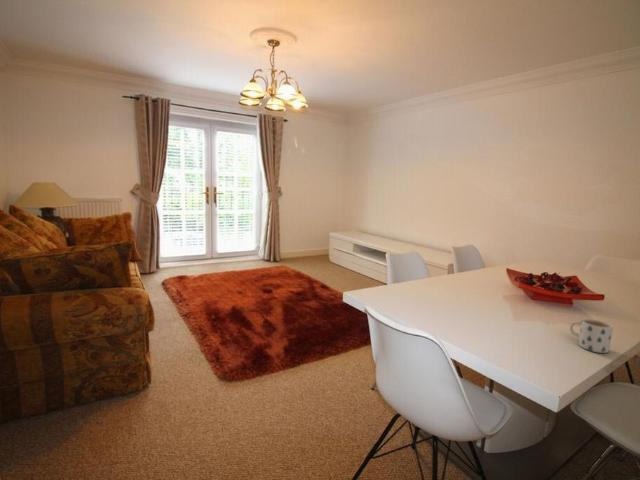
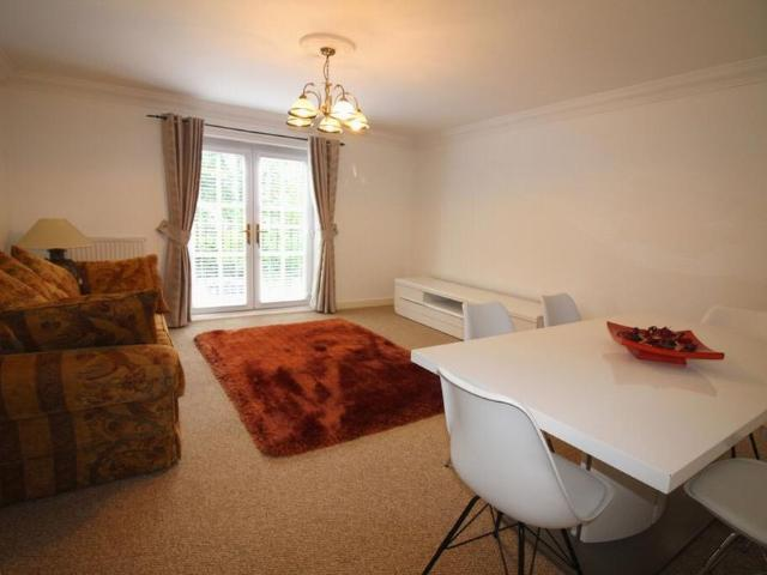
- mug (589, 333)
